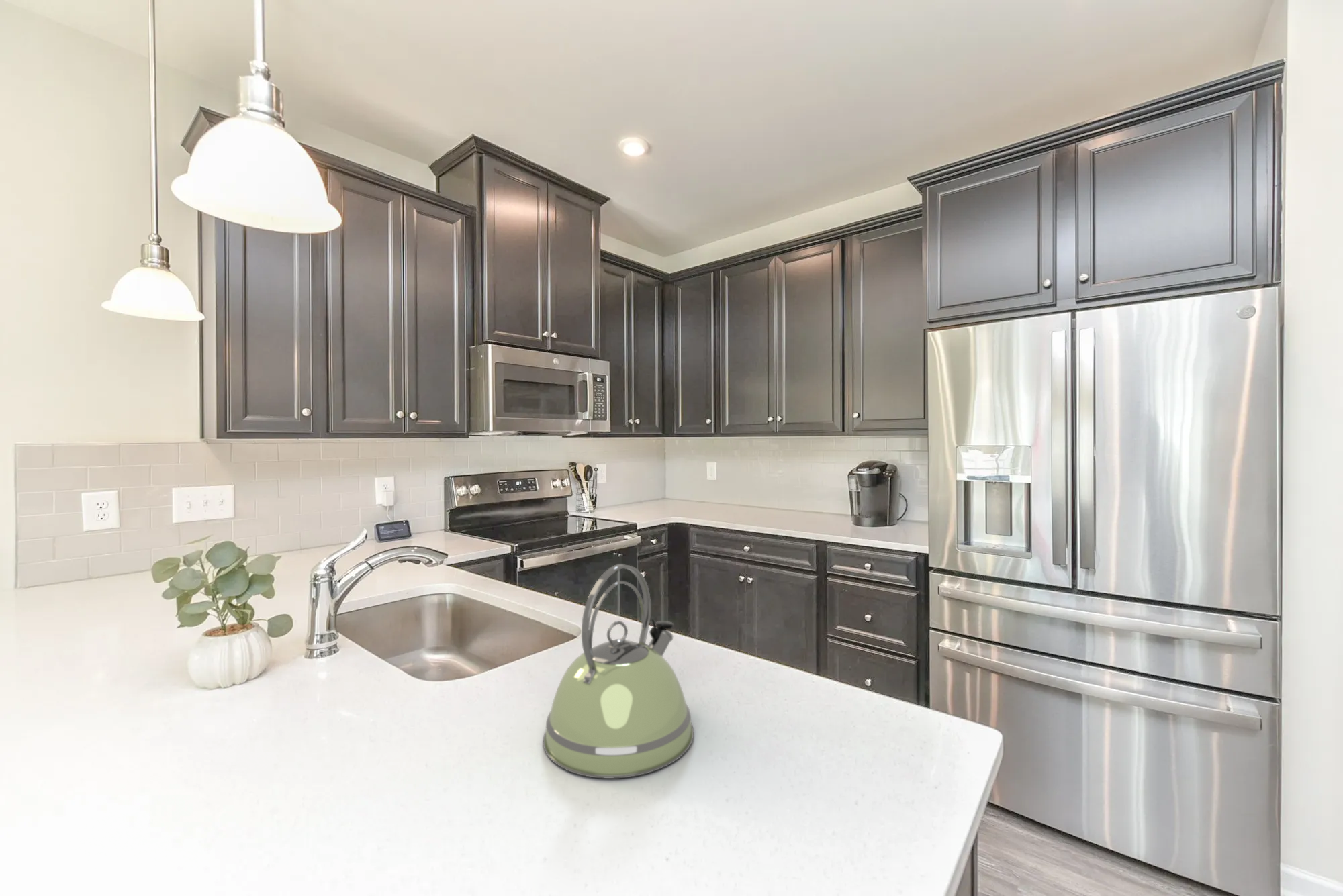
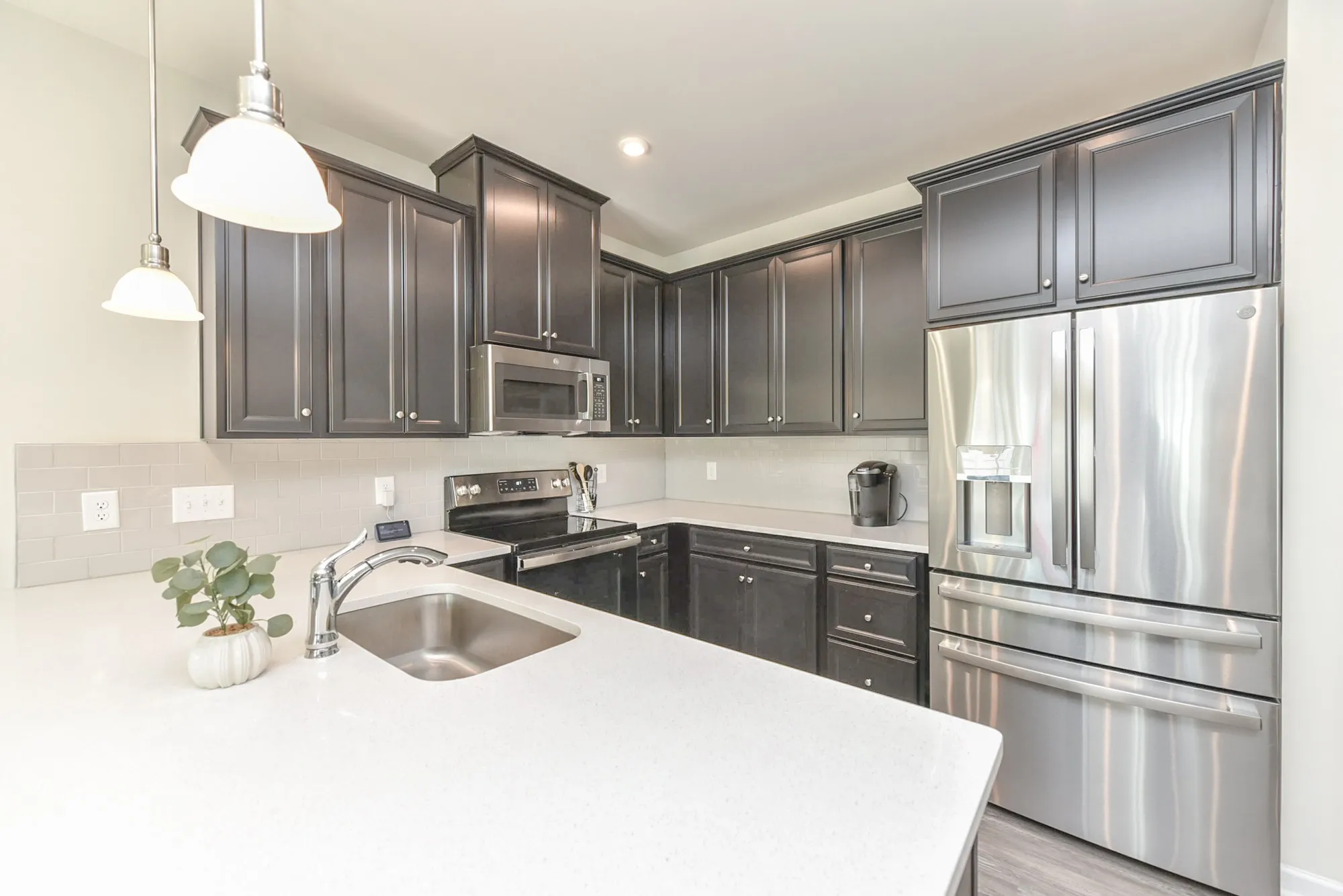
- kettle (624, 646)
